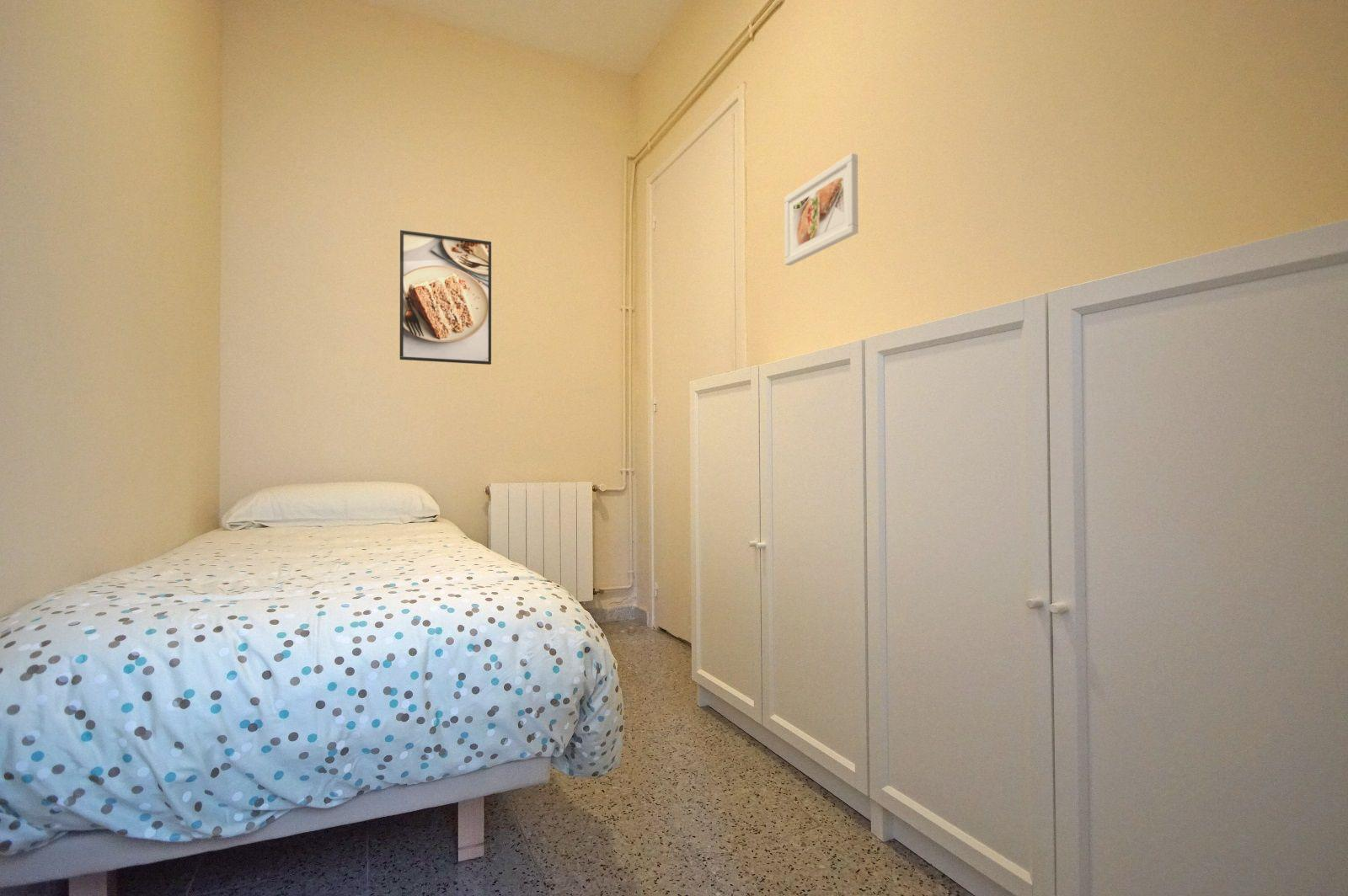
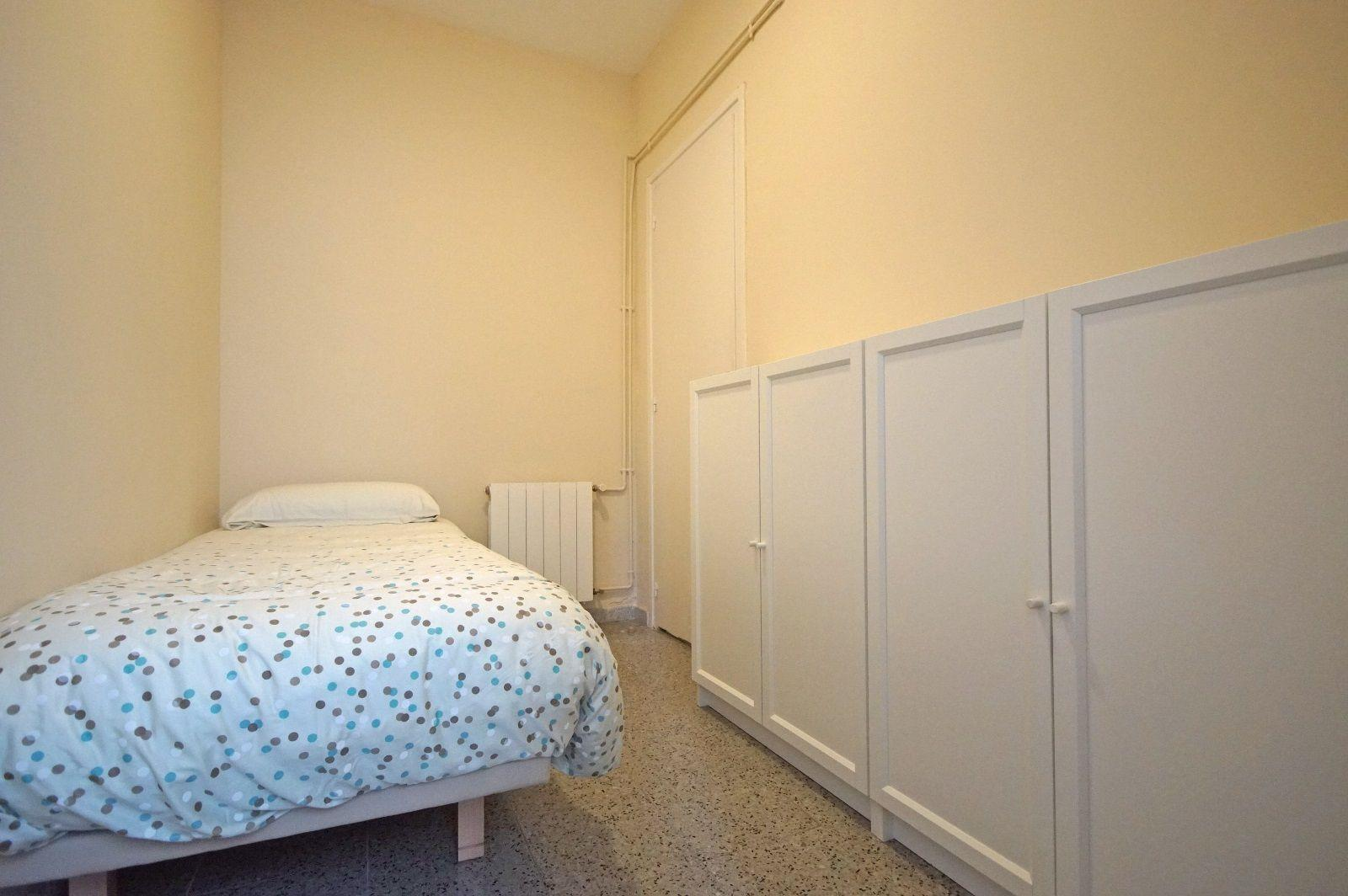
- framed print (447, 299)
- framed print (818, 214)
